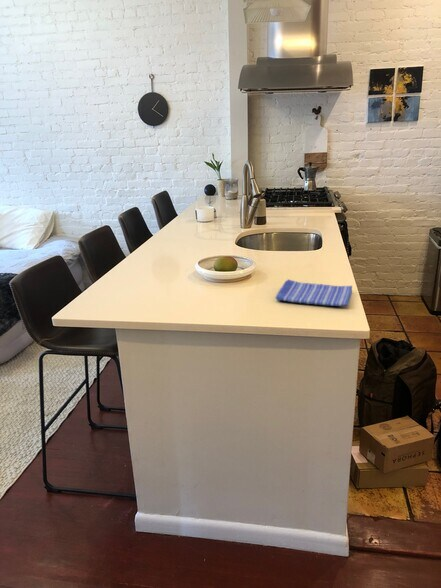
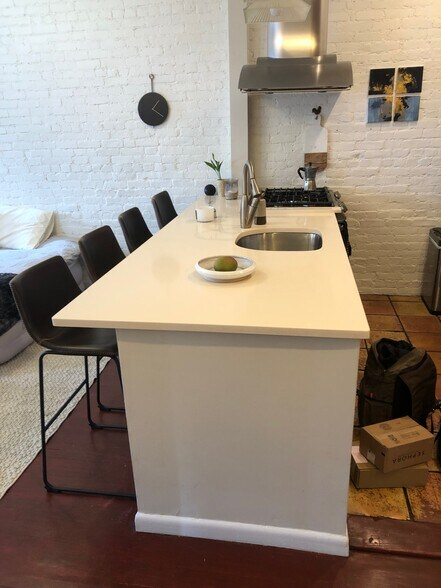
- dish towel (314, 292)
